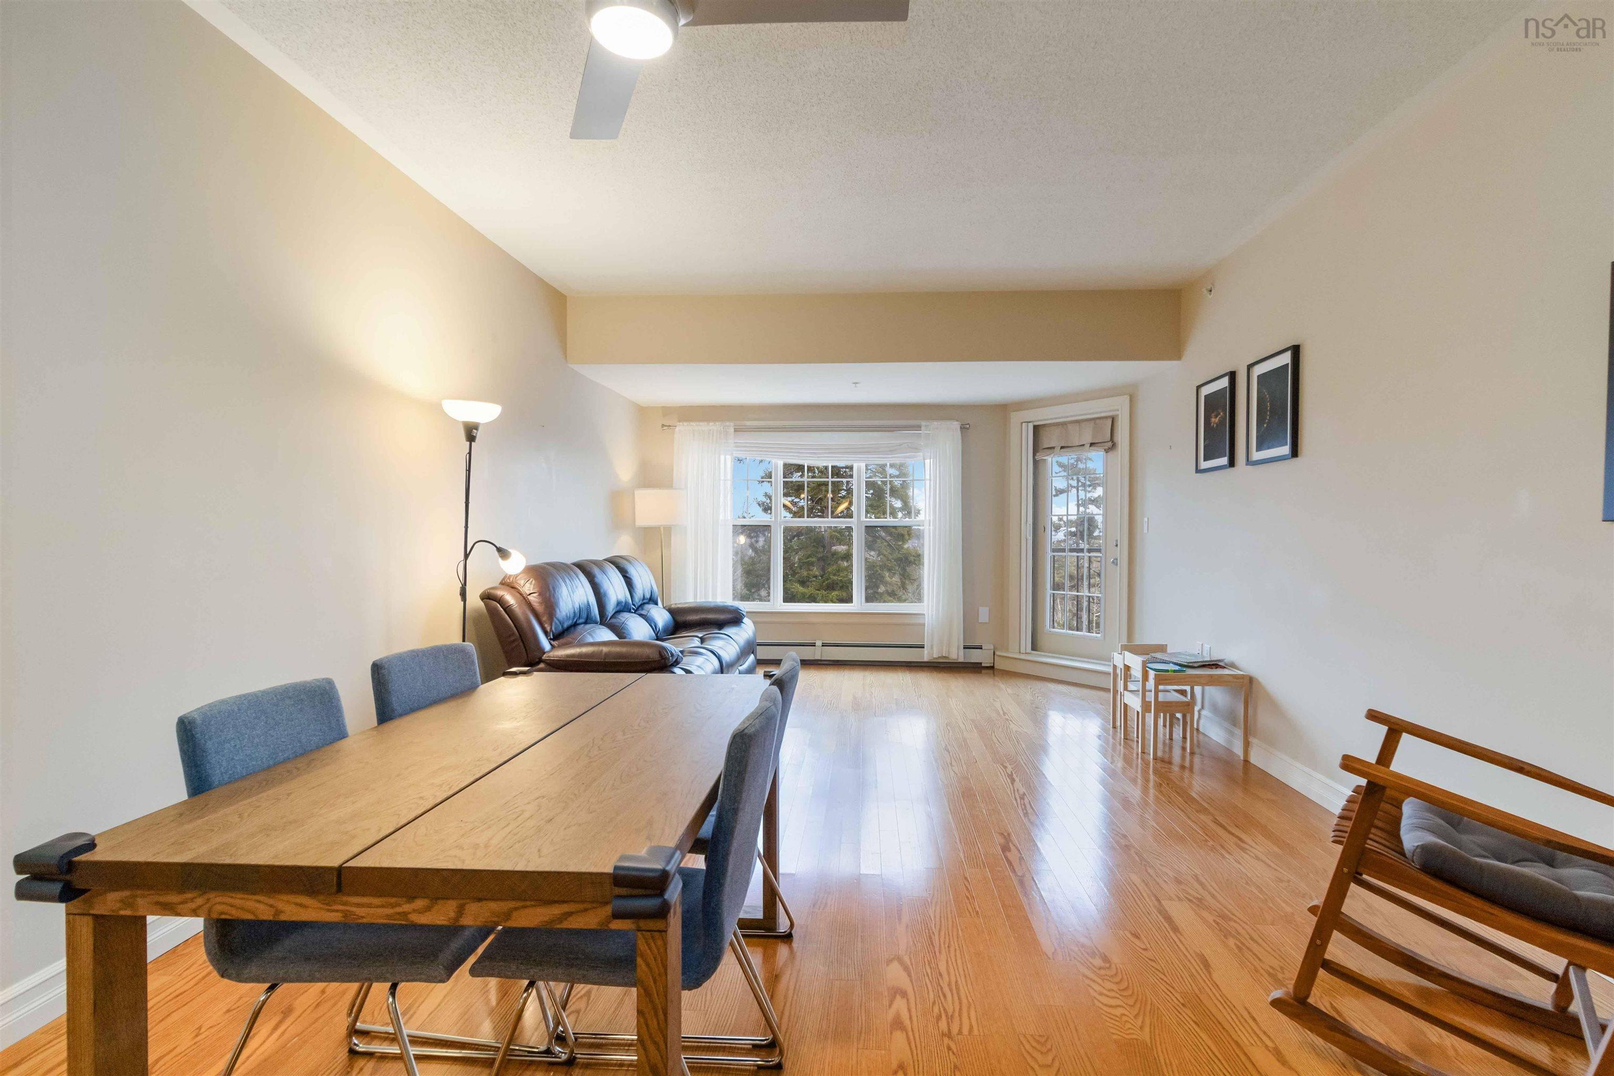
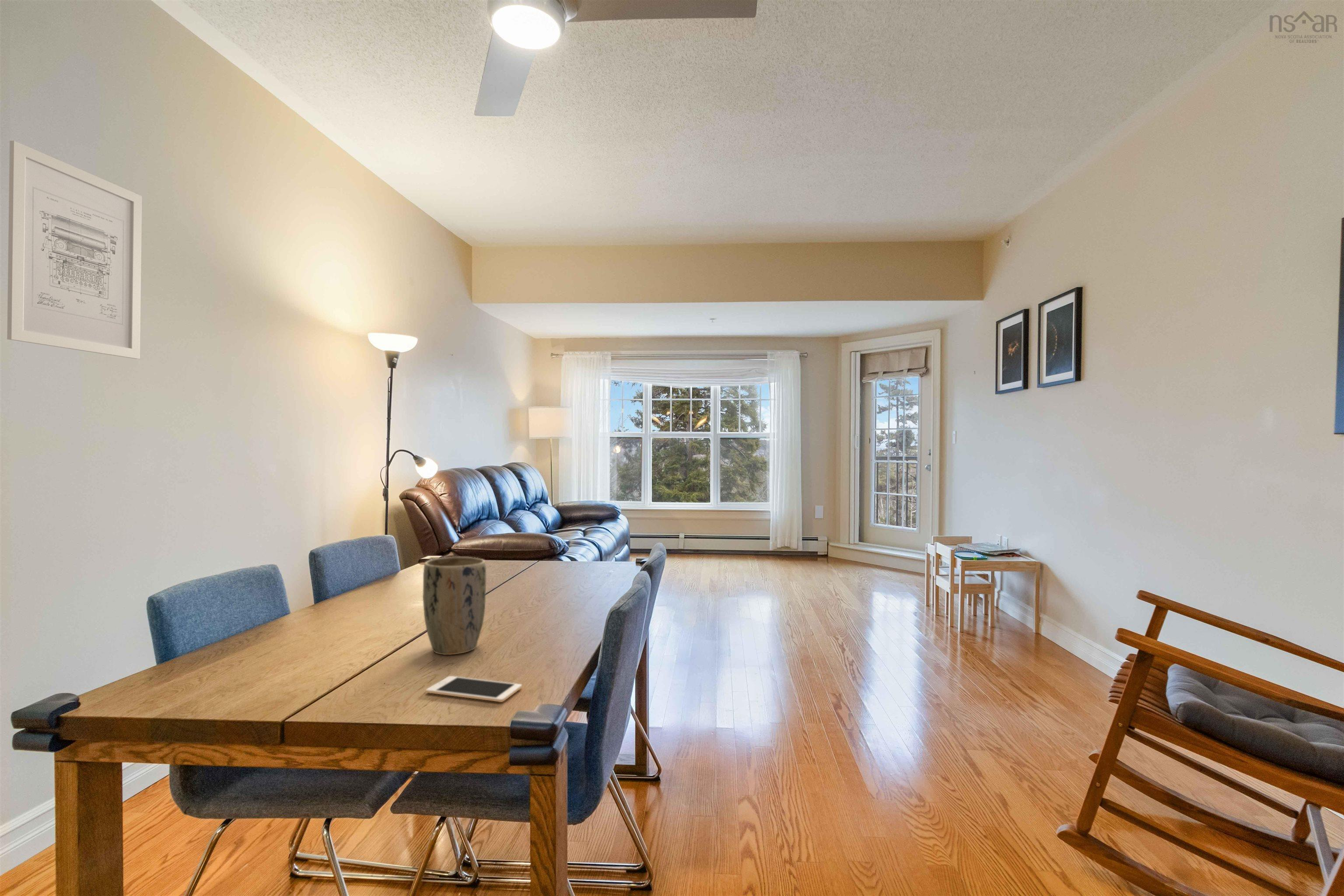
+ plant pot (454, 605)
+ wall art (81, 260)
+ cell phone (474, 688)
